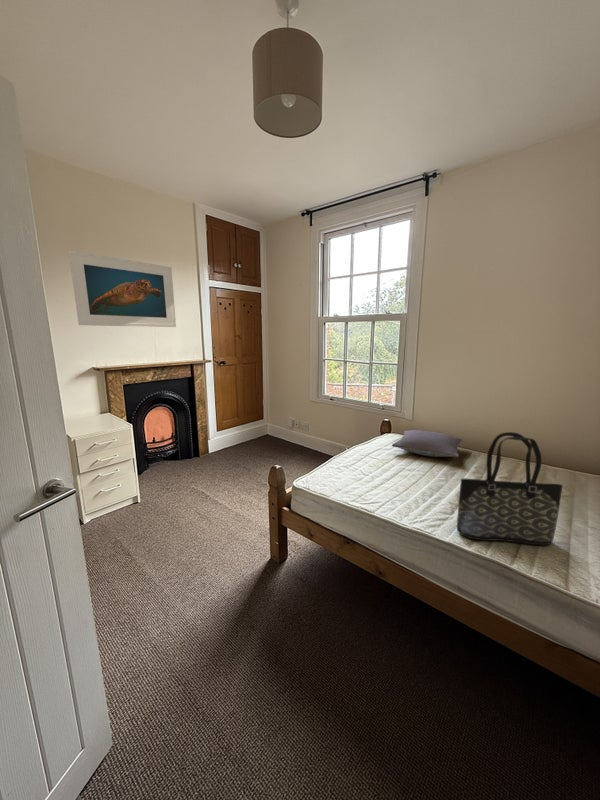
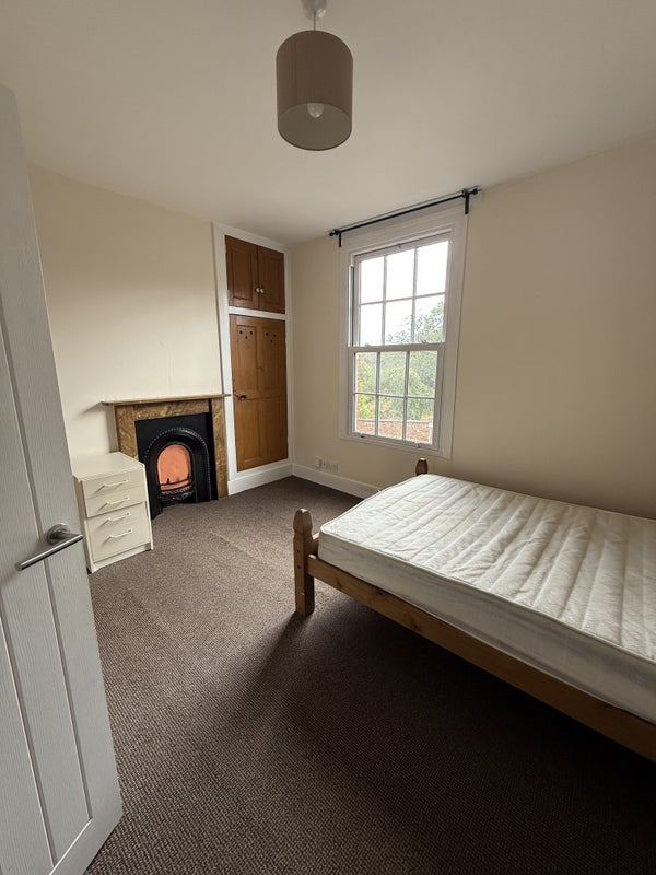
- pillow (428, 442)
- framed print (128, 293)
- tote bag (509, 487)
